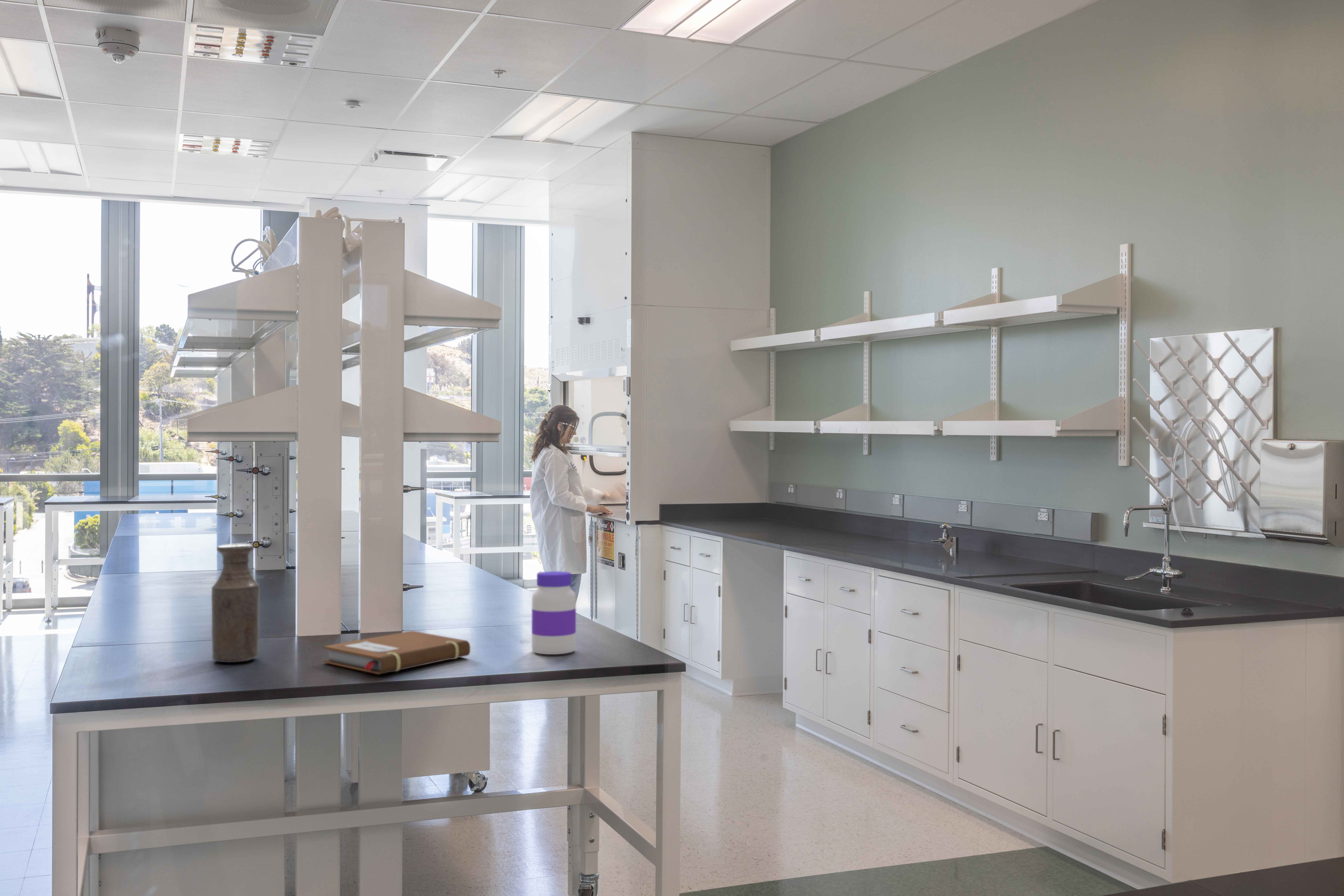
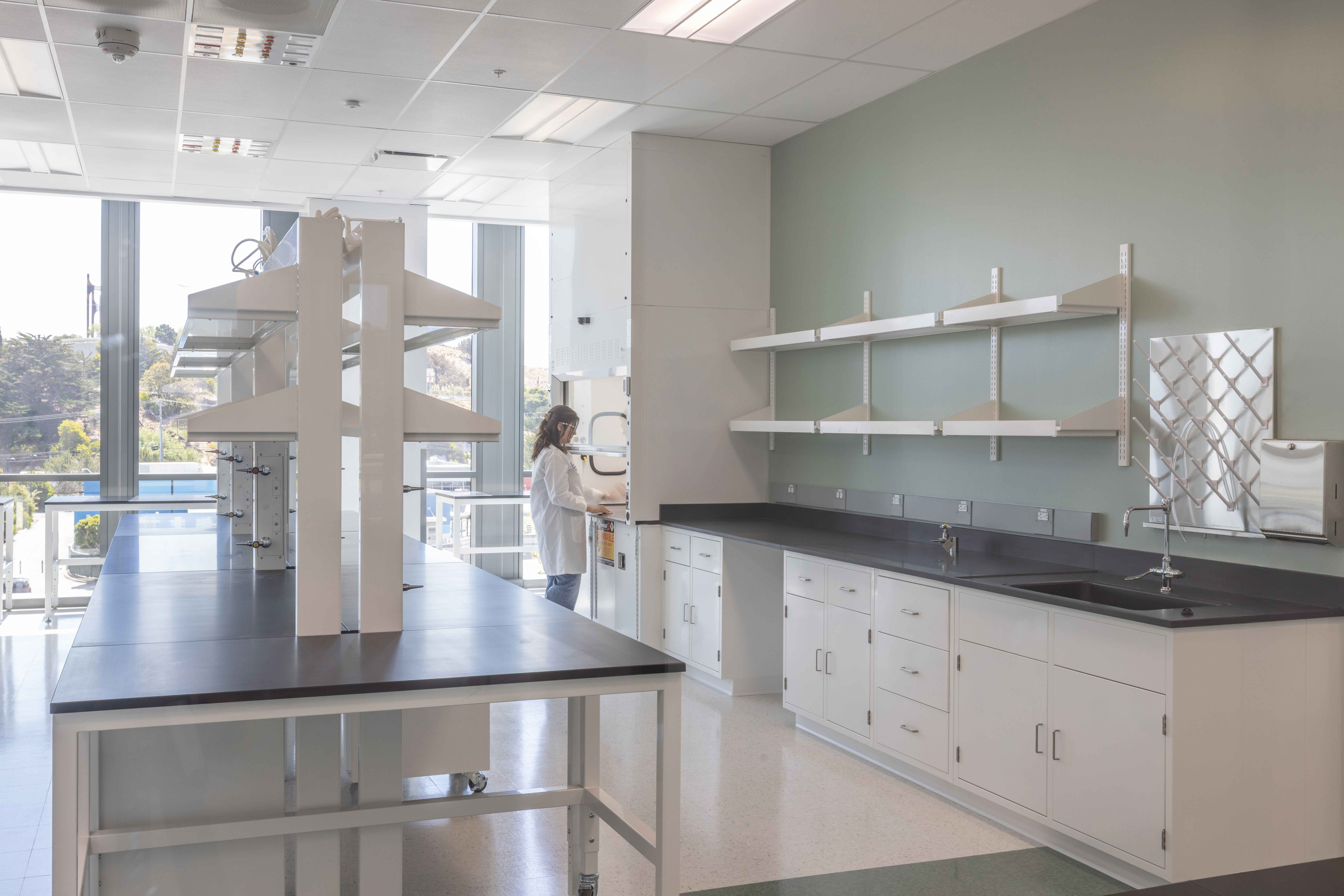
- notebook (396, 652)
- bottle (236, 602)
- jar (554, 612)
